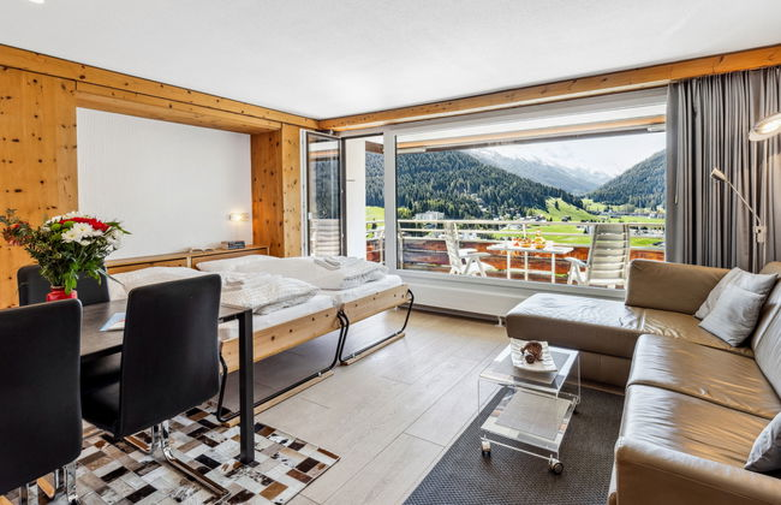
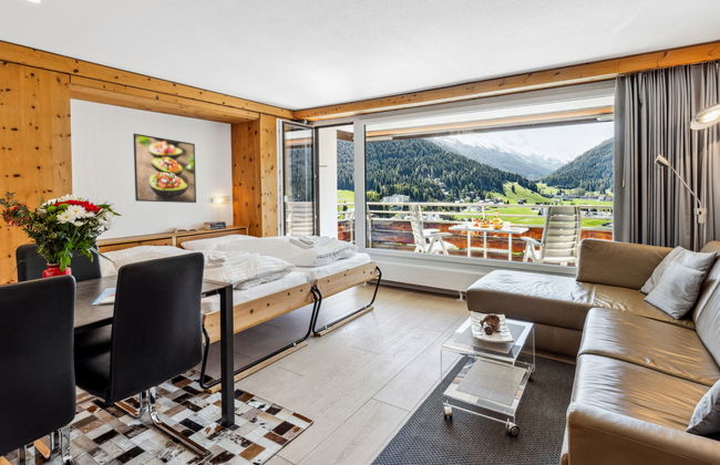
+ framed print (166, 170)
